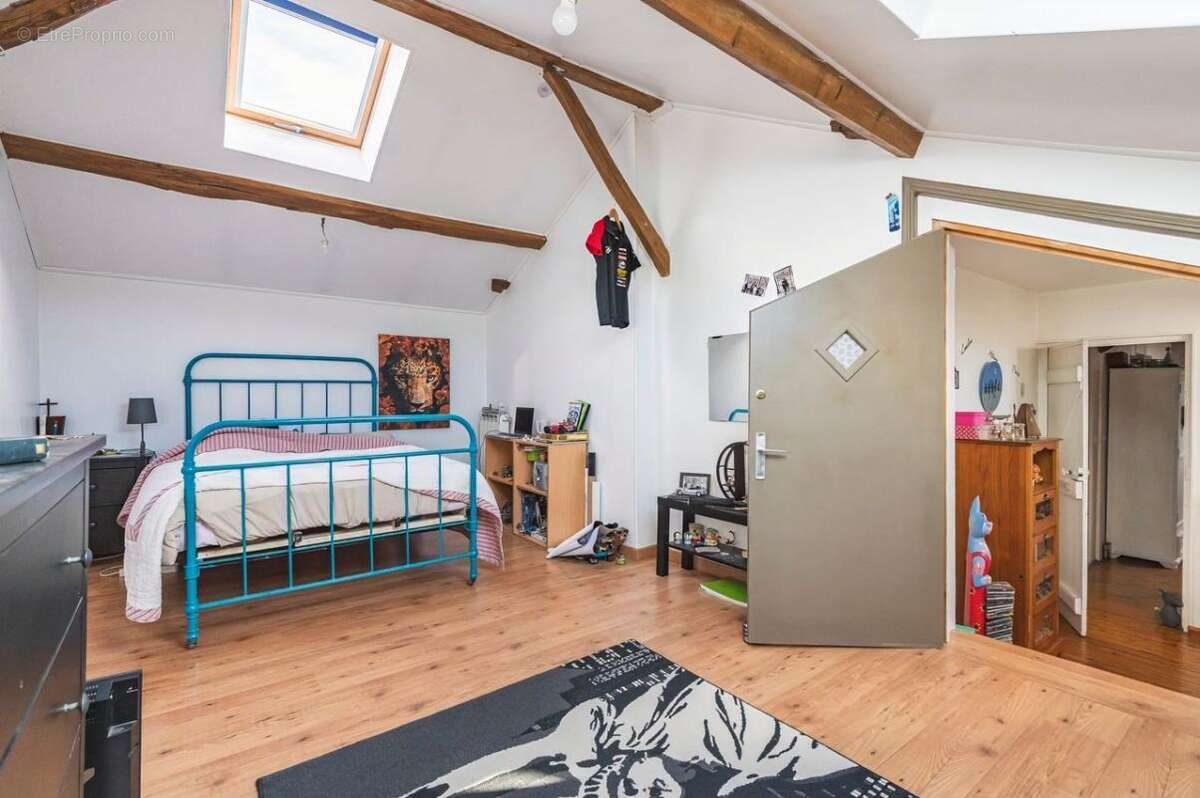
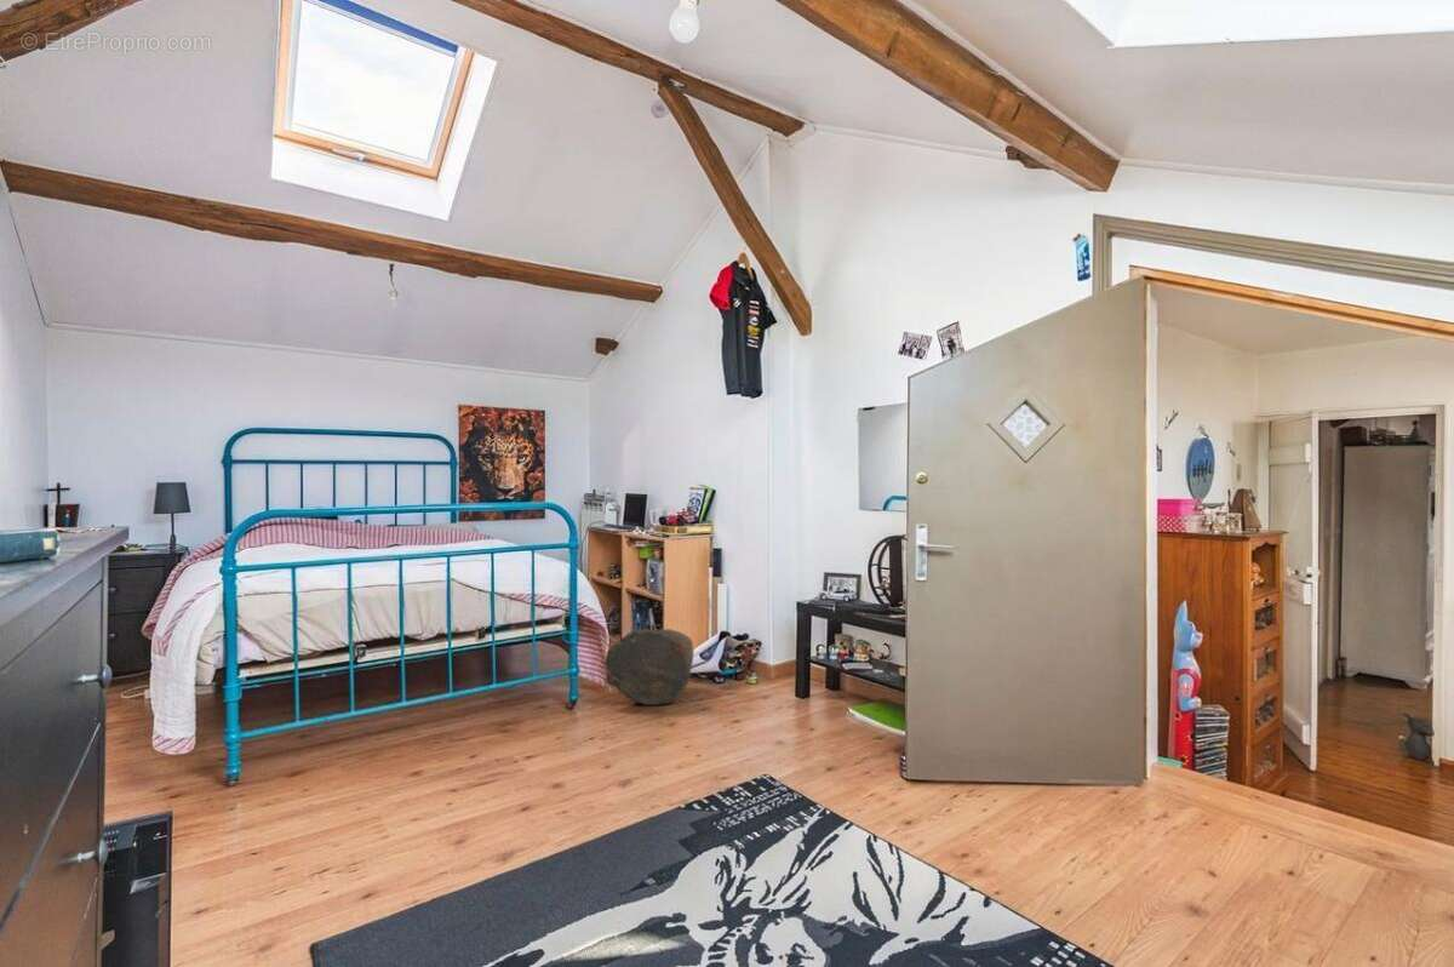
+ bag (656, 660)
